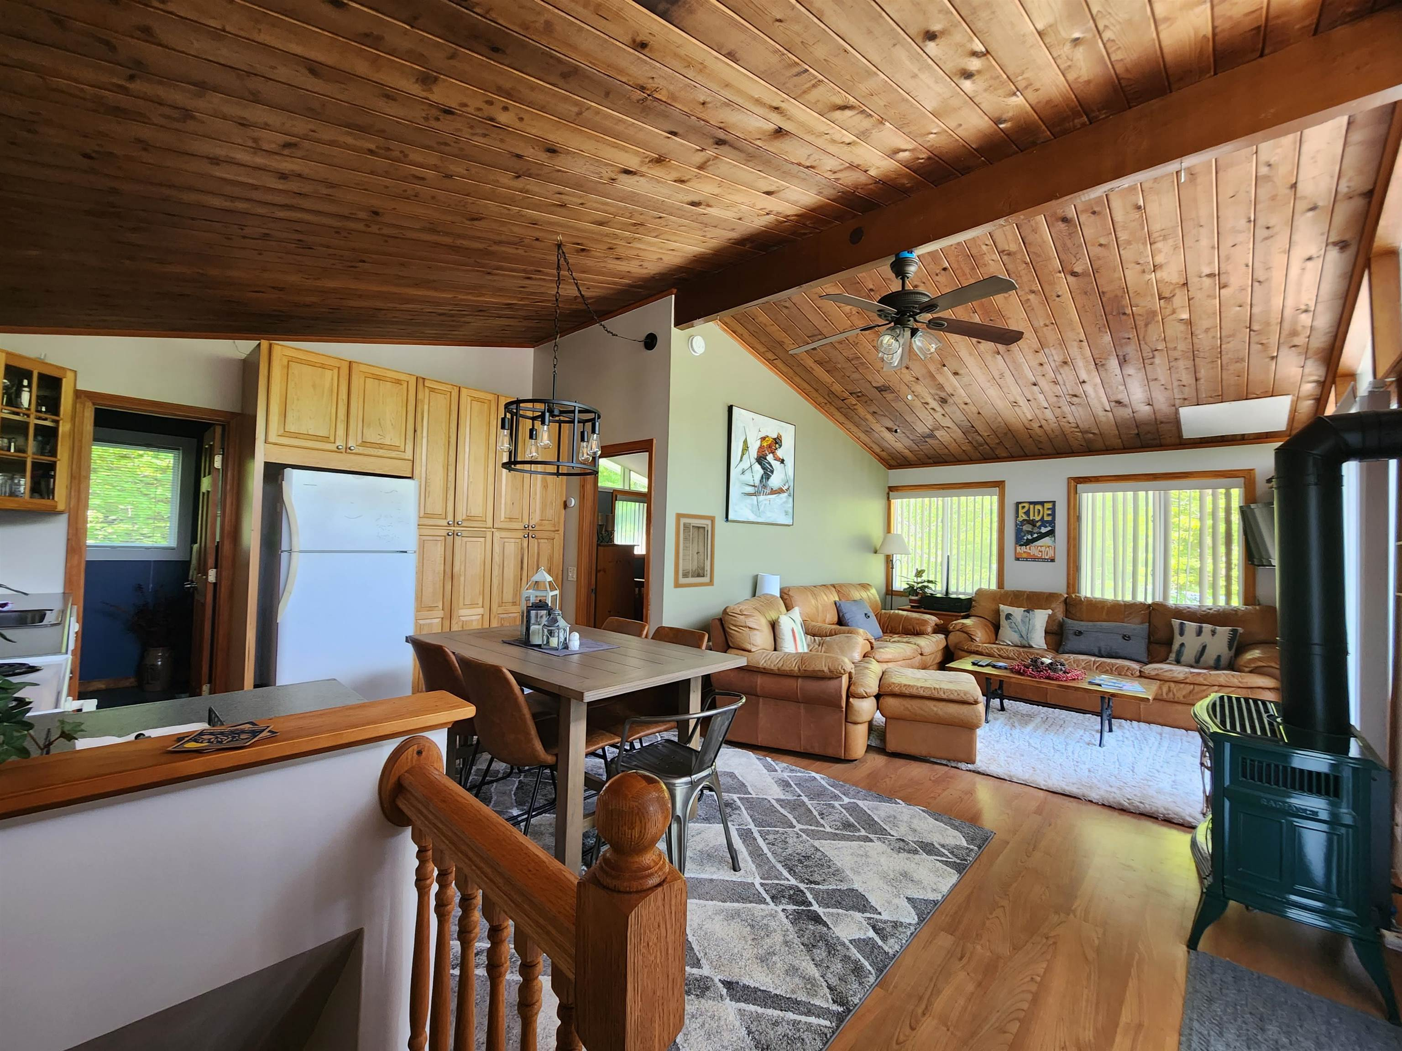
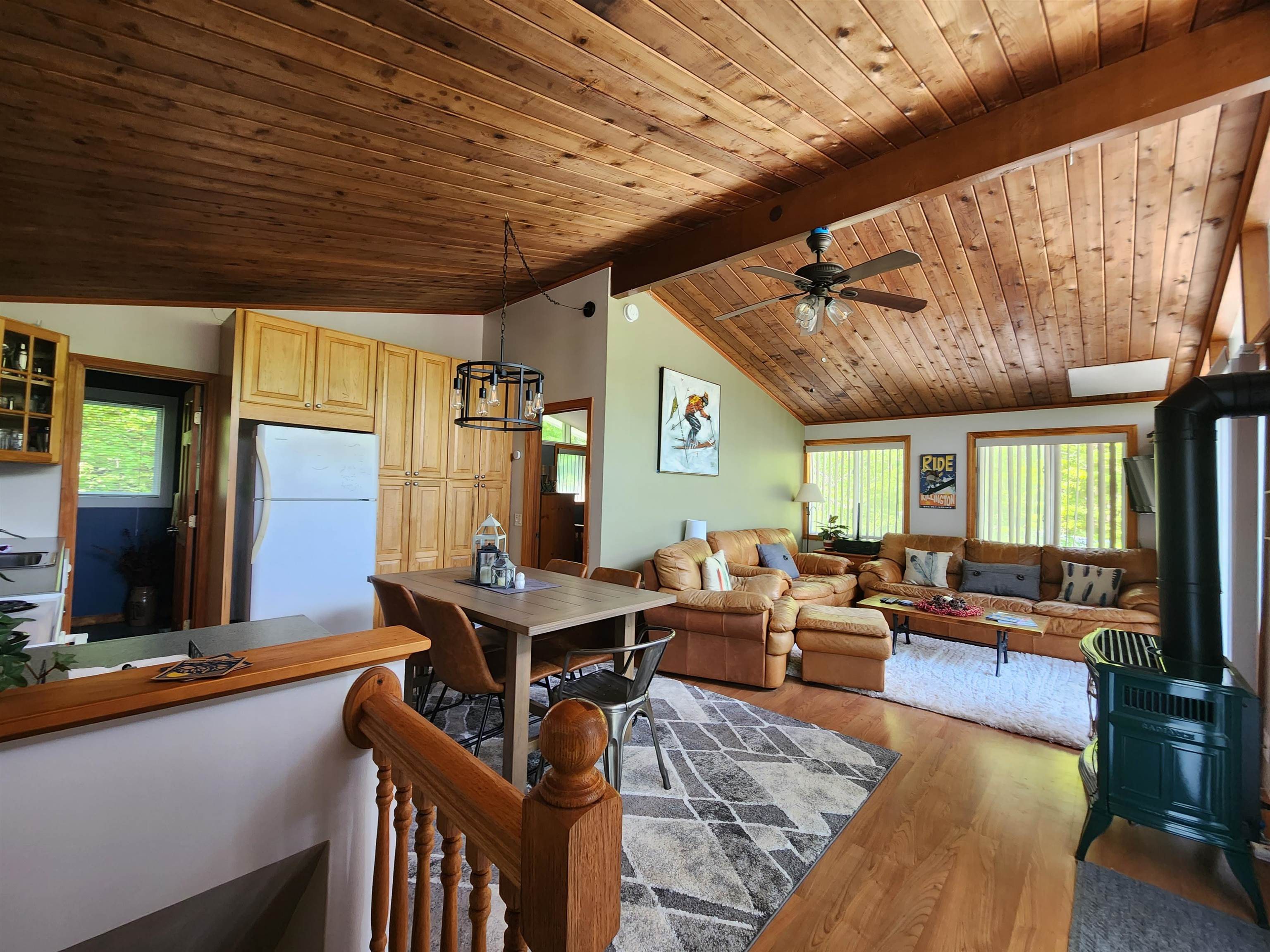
- wall art (695, 551)
